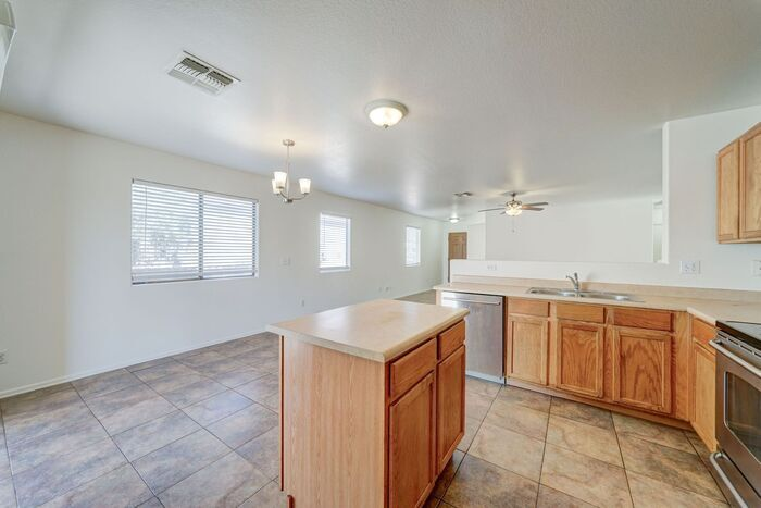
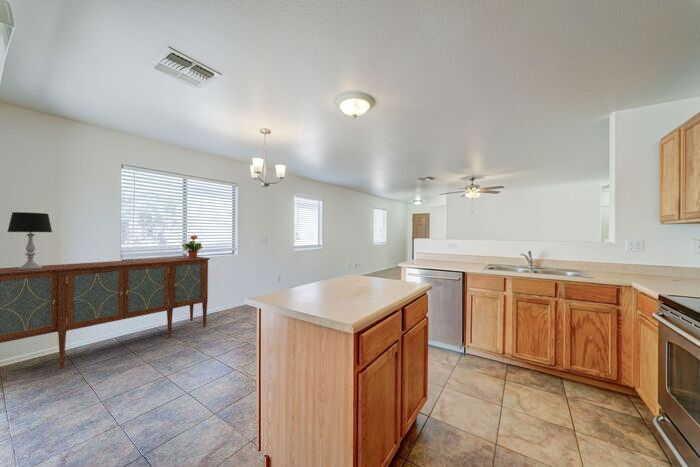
+ sideboard (117, 304)
+ table lamp (30, 240)
+ potted plant (193, 246)
